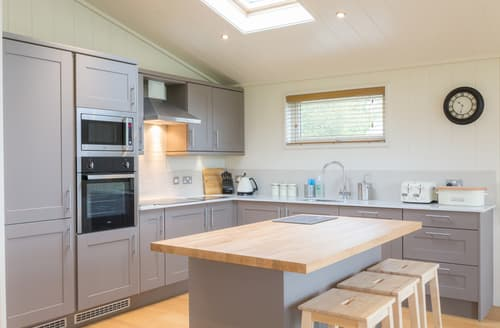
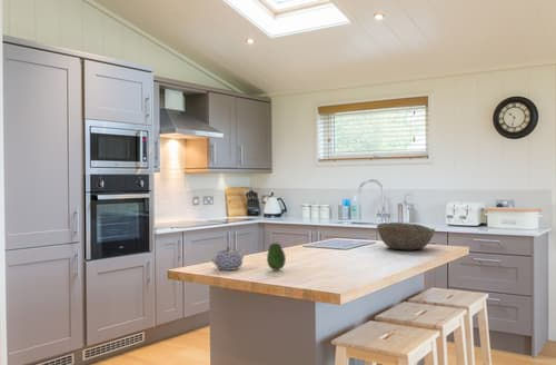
+ bowl (405, 236)
+ teapot (229, 257)
+ fruit (276, 256)
